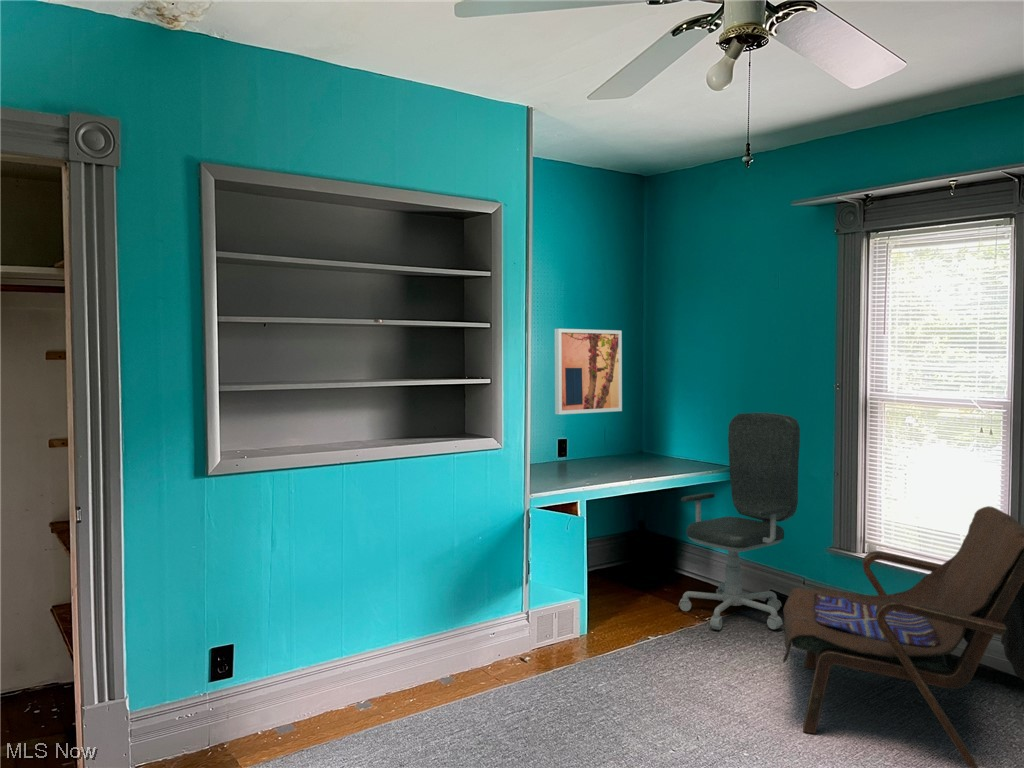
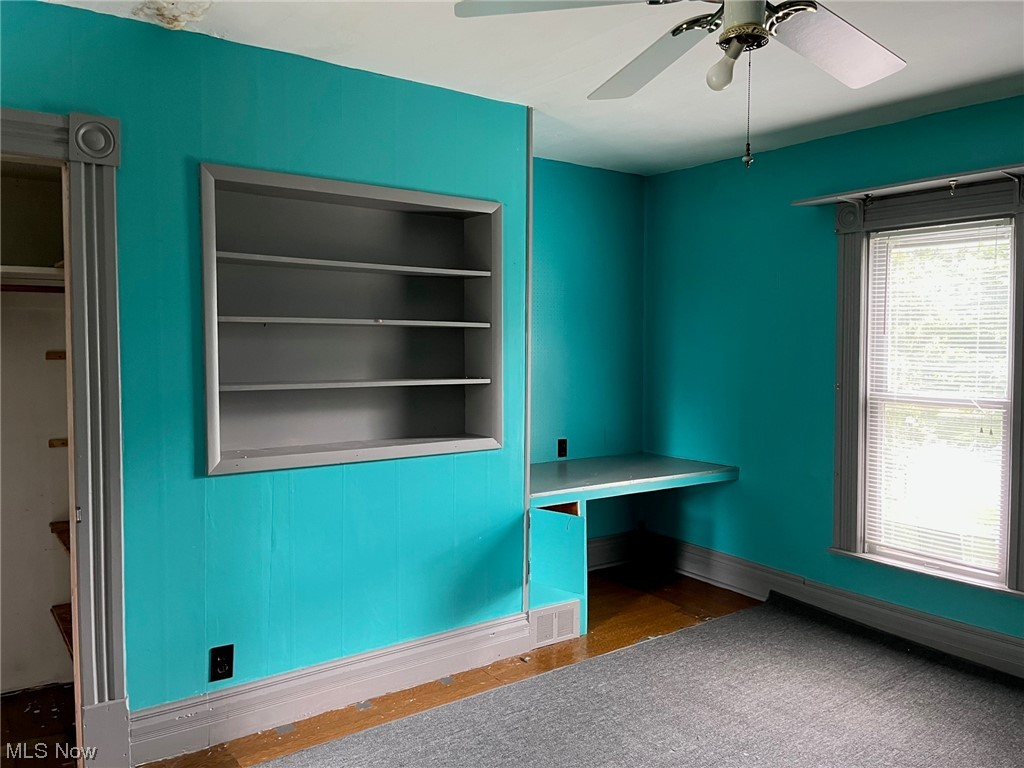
- armchair (897, 609)
- wall art (589, 371)
- office chair (739, 513)
